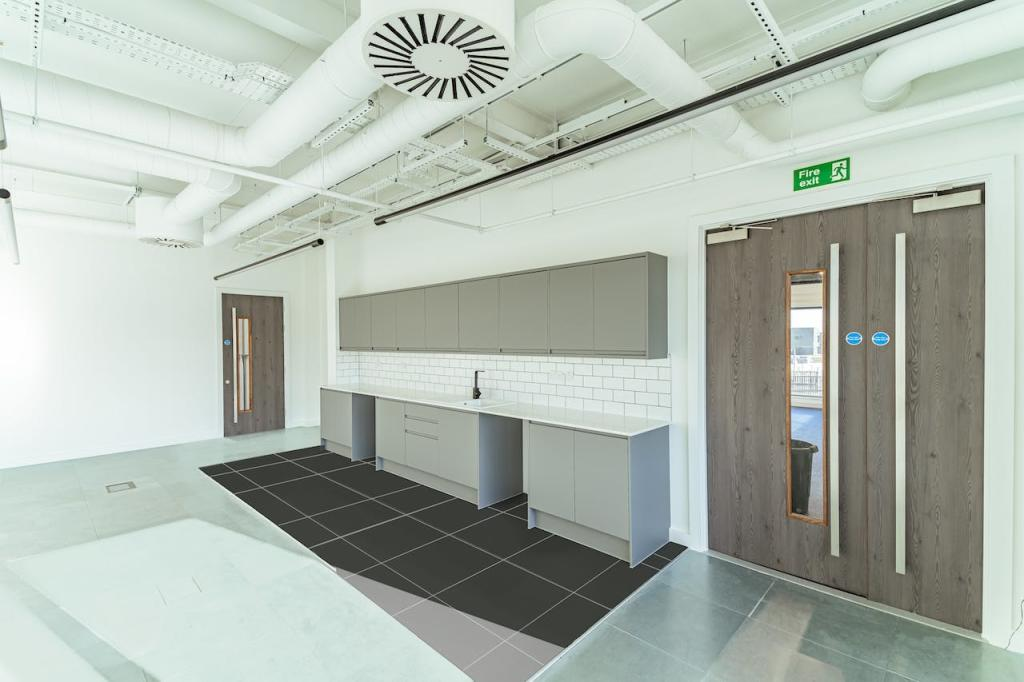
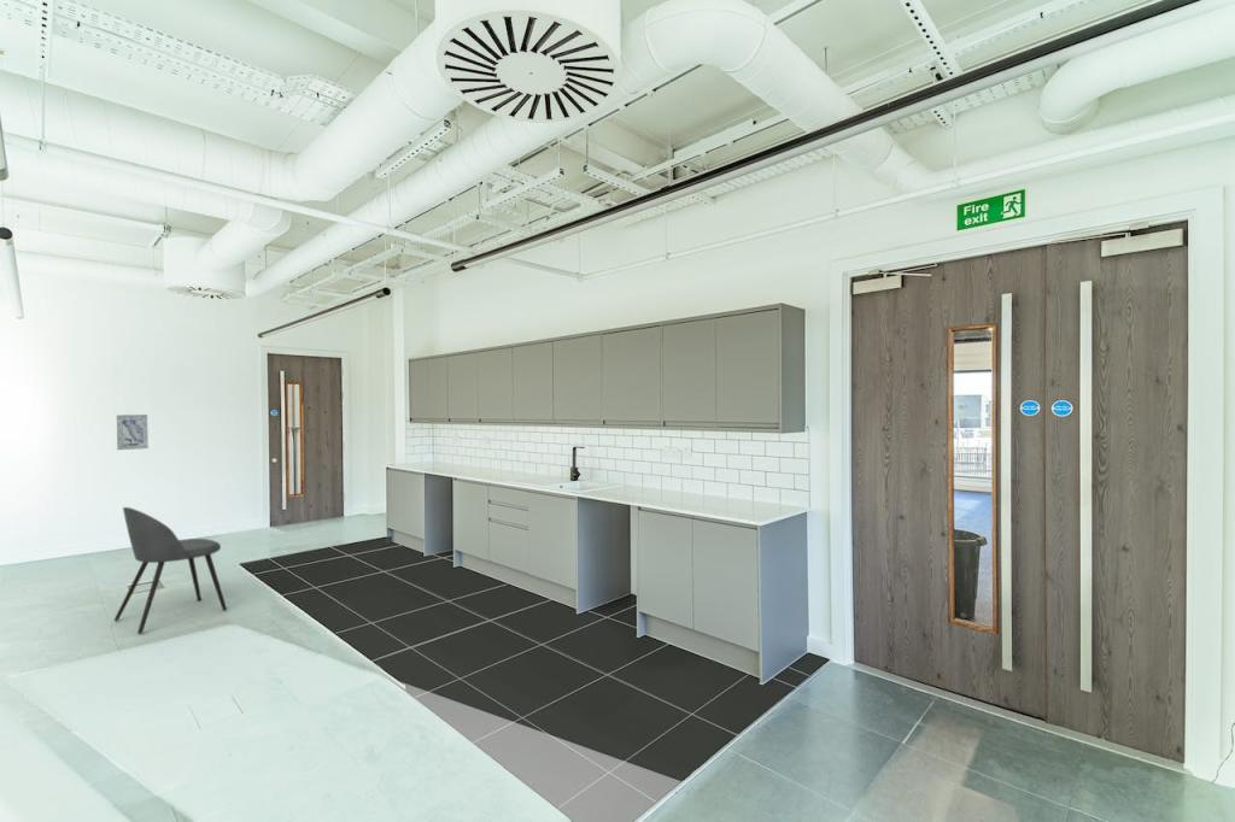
+ dining chair (170, 558)
+ wall art (131, 431)
